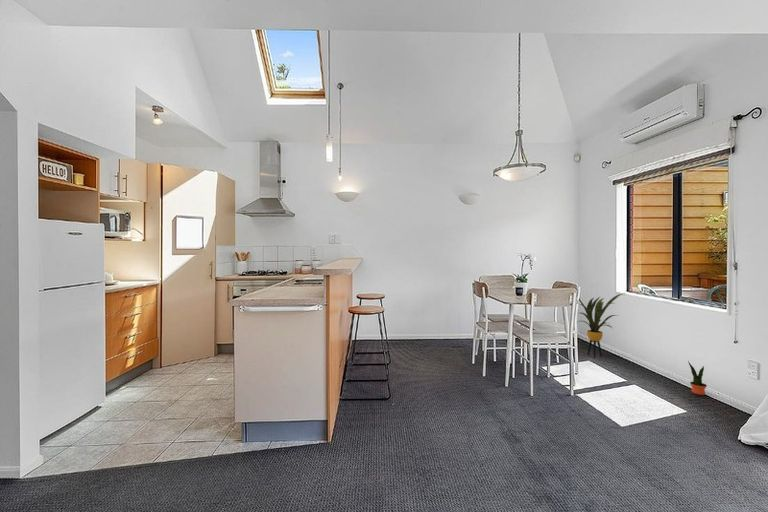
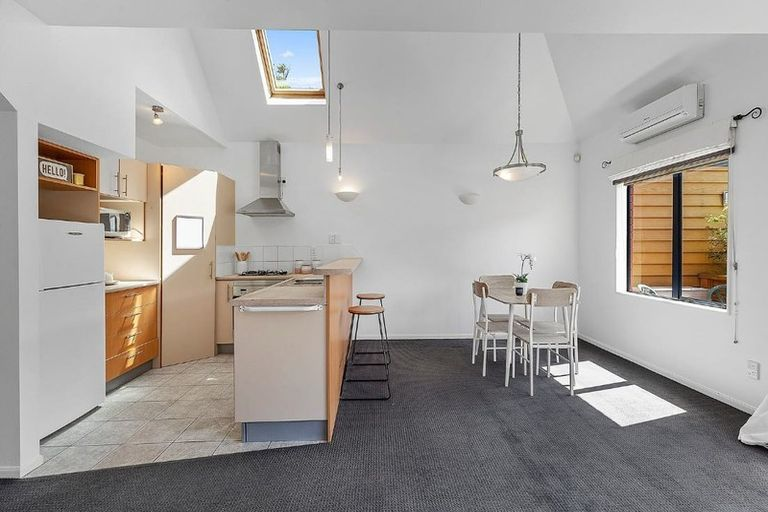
- potted plant (695, 377)
- house plant (599, 325)
